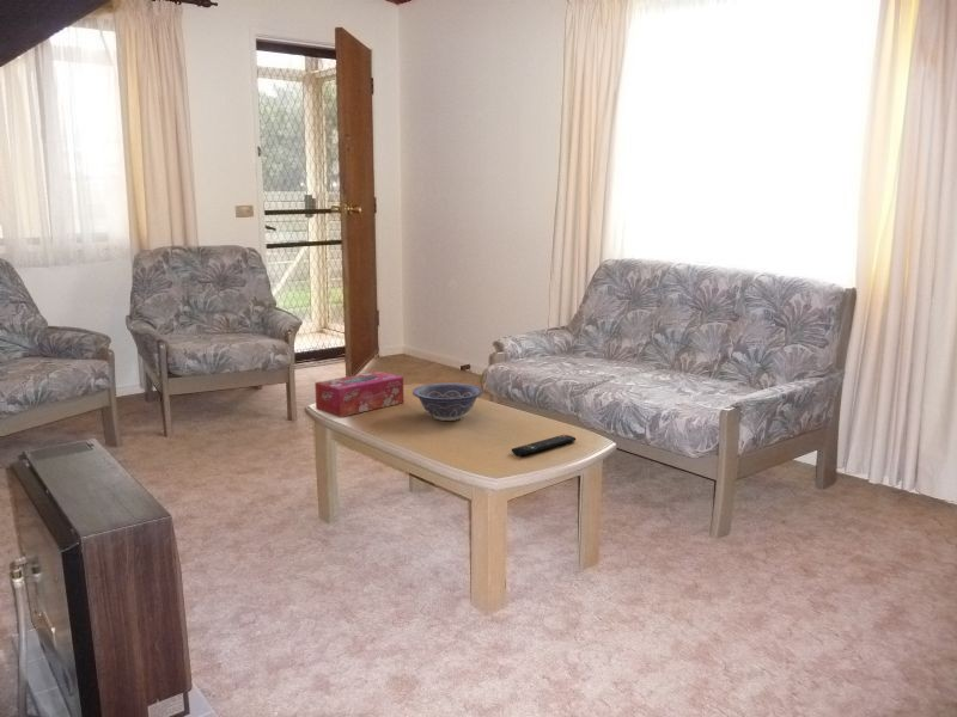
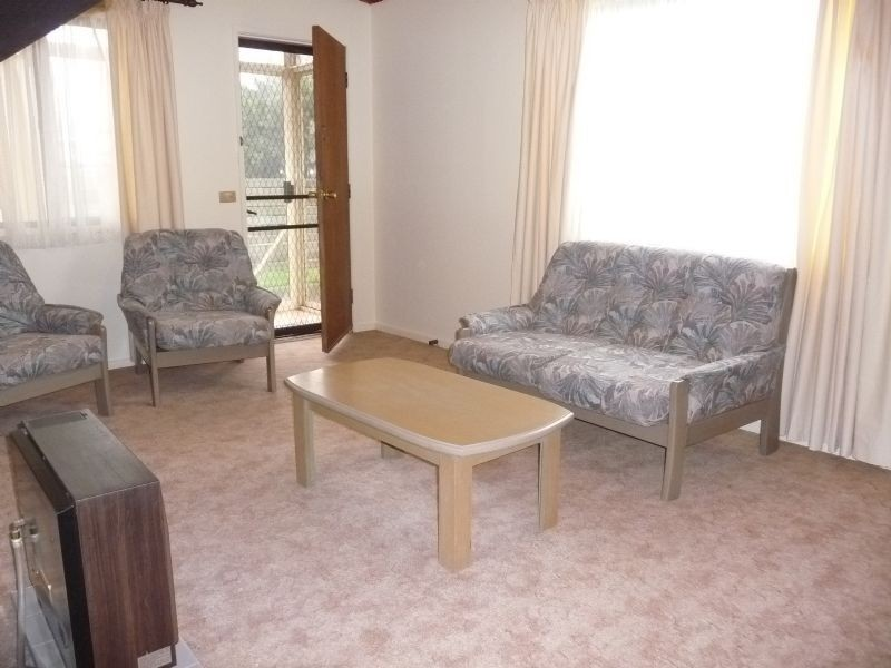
- tissue box (360, 392)
- remote control (544, 445)
- decorative bowl (447, 403)
